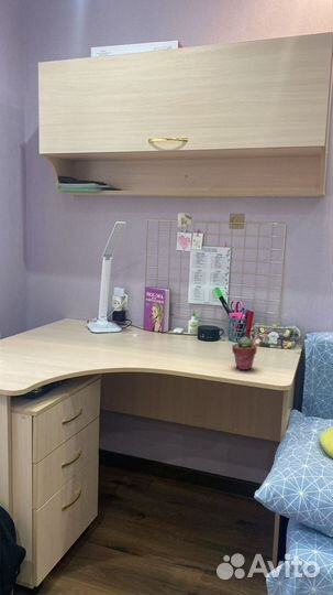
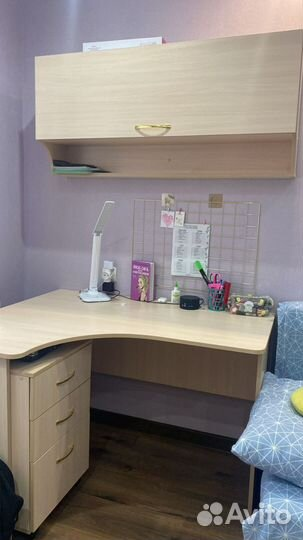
- potted succulent (244, 351)
